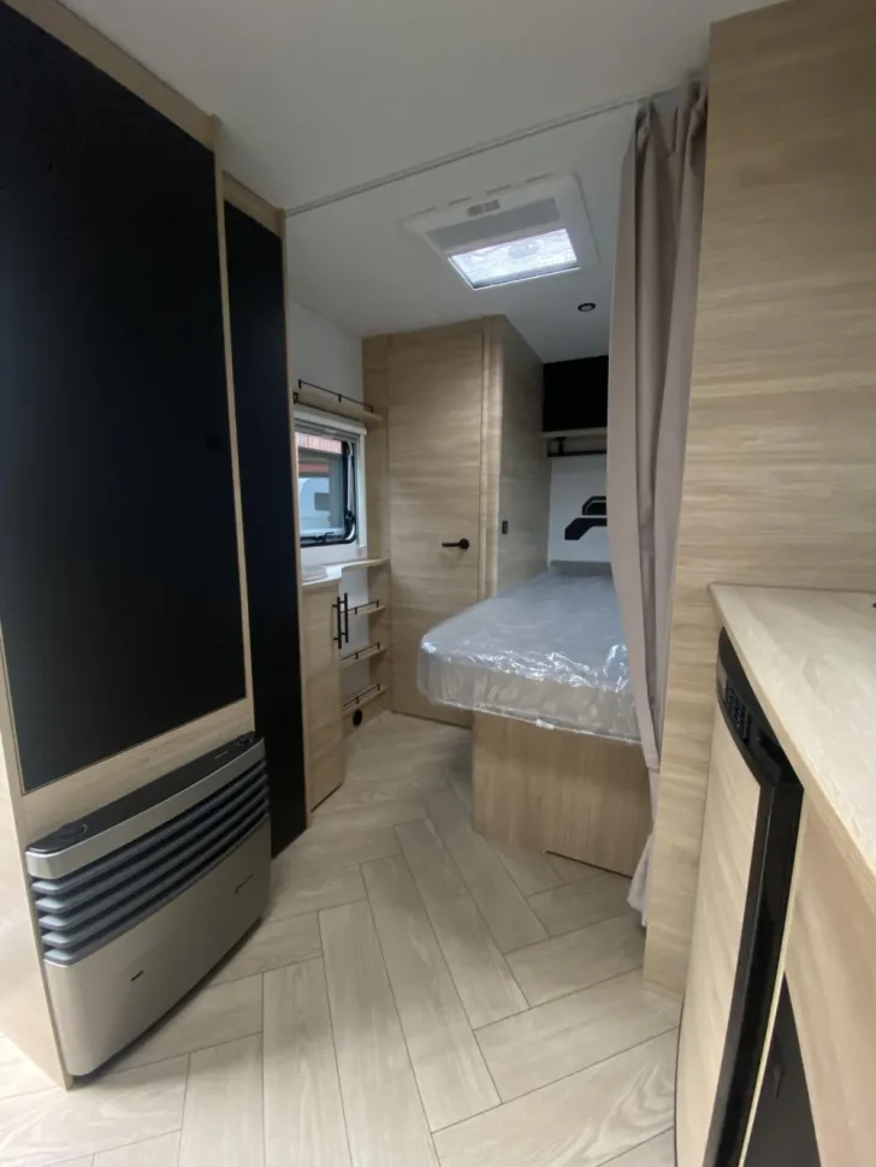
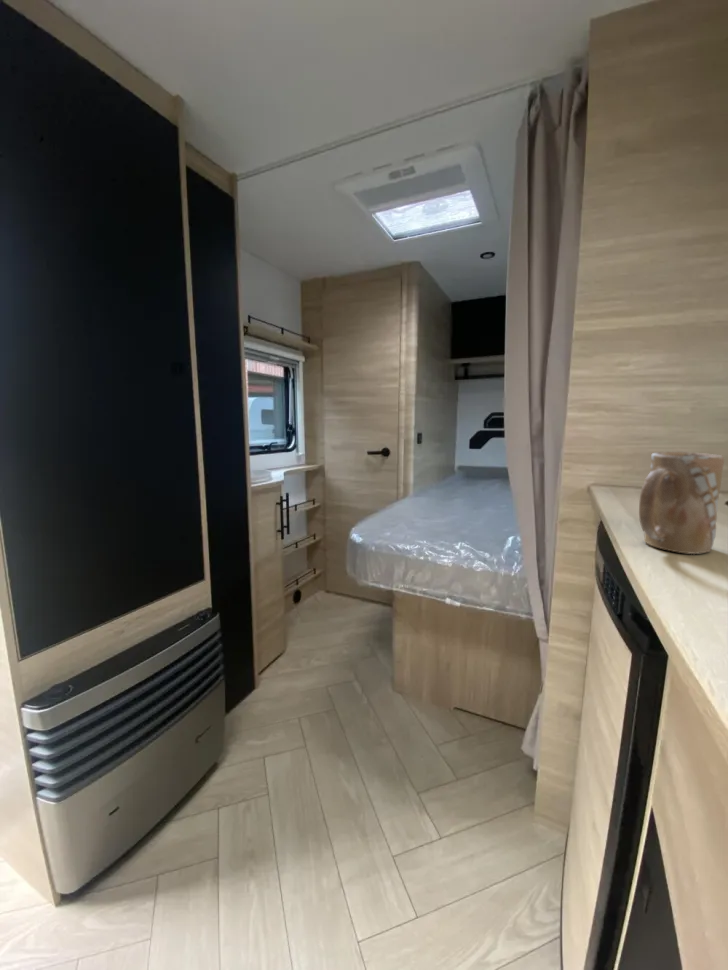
+ mug (679, 501)
